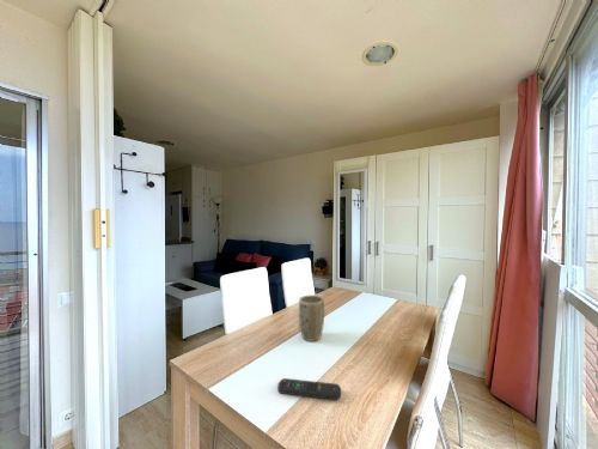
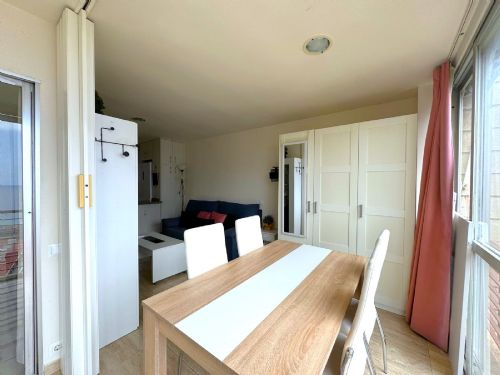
- plant pot (311, 317)
- remote control (309, 388)
